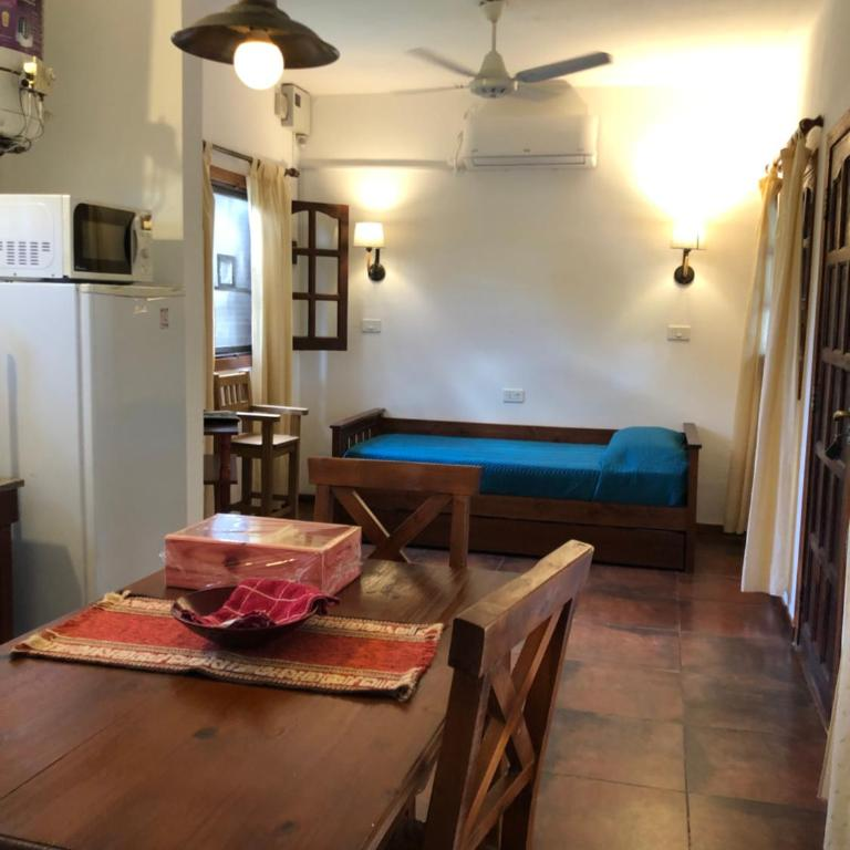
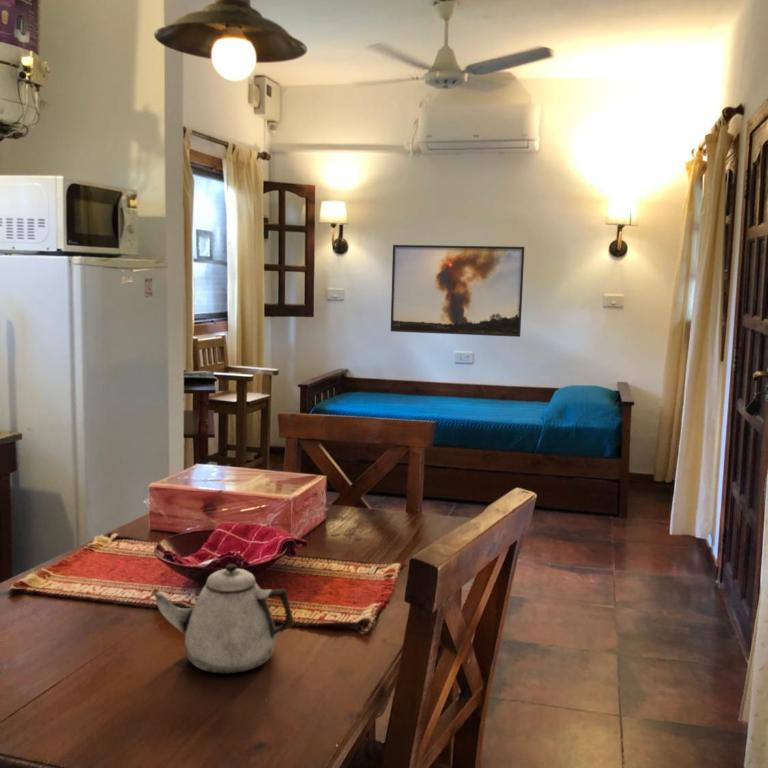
+ teapot (221, 610)
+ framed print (455, 290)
